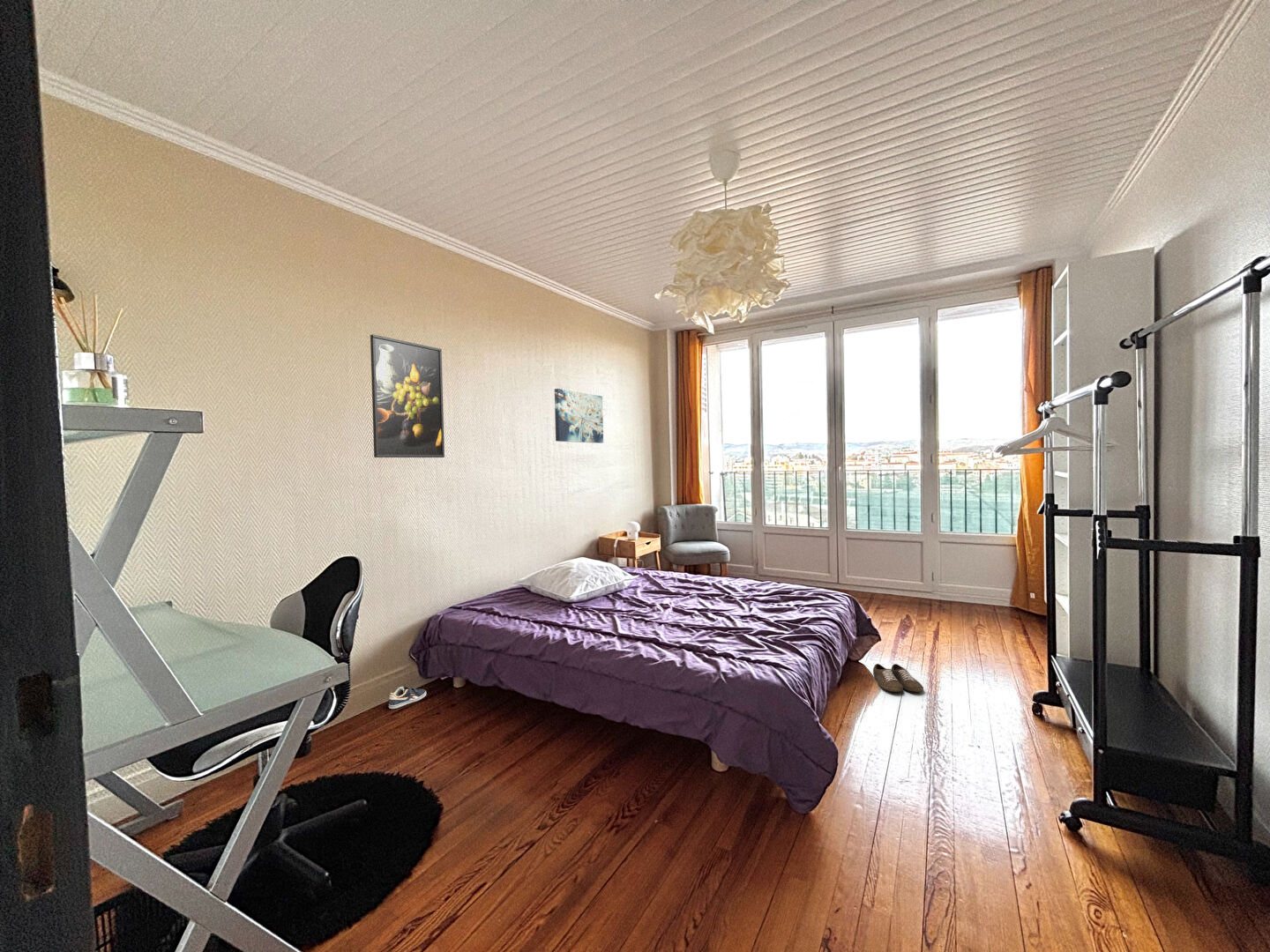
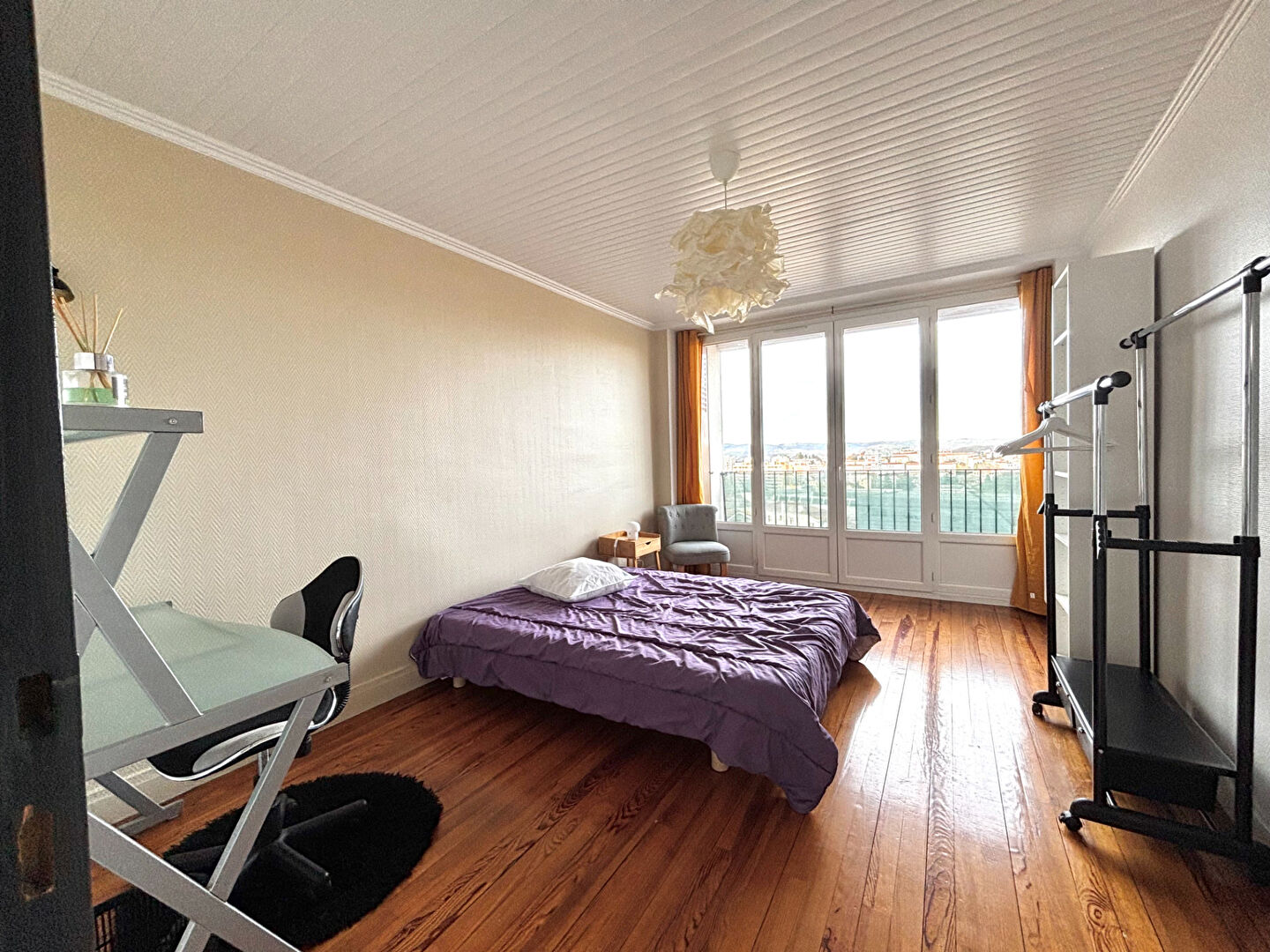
- shoe (896, 677)
- wall art (580, 417)
- sneaker (408, 694)
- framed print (409, 399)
